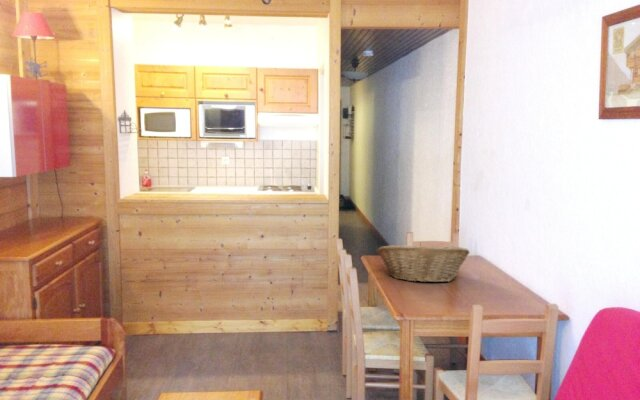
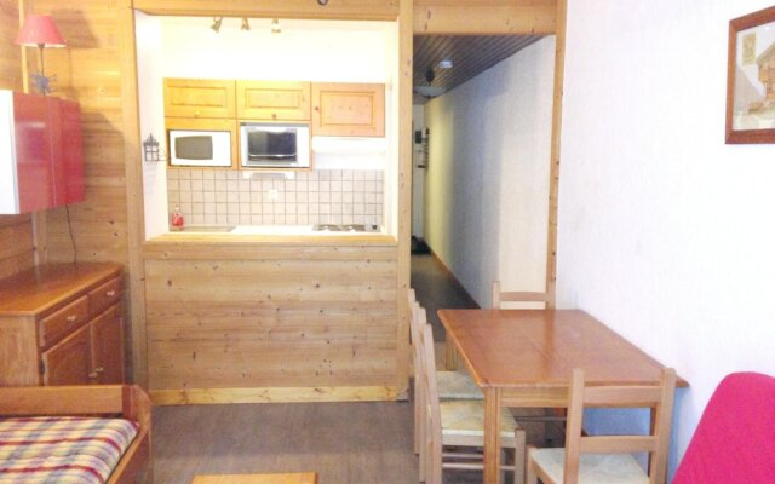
- fruit basket (422, 258)
